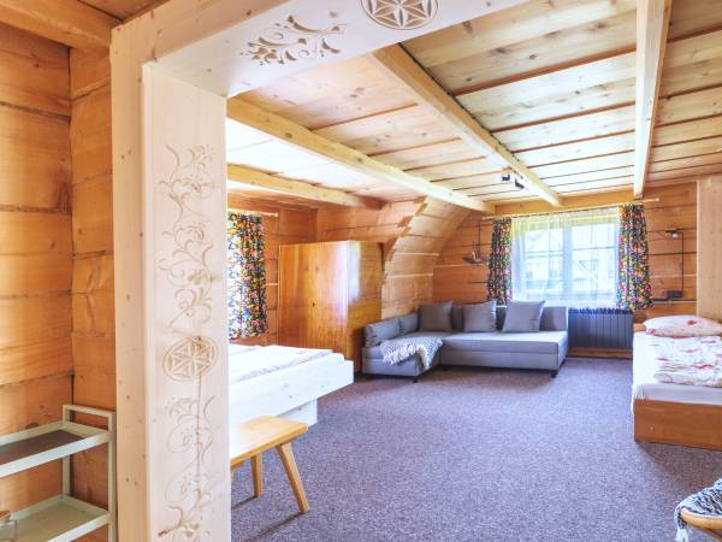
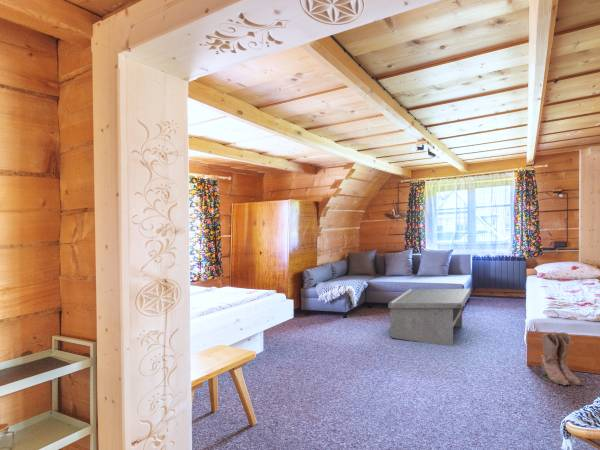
+ boots (560, 356)
+ coffee table (431, 312)
